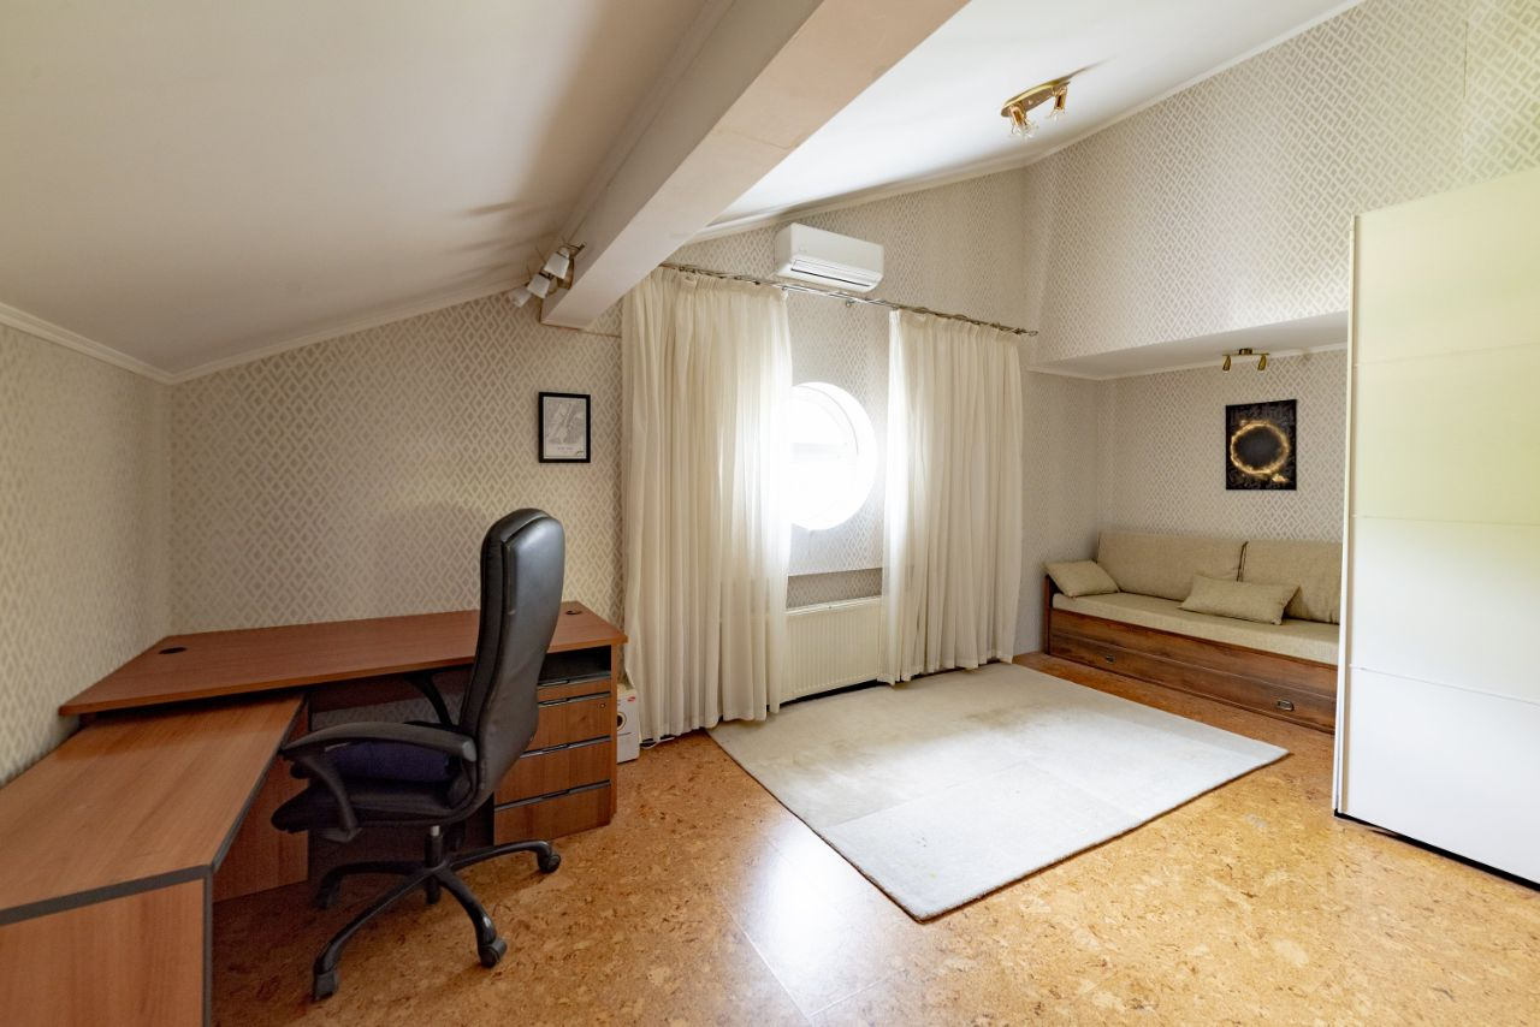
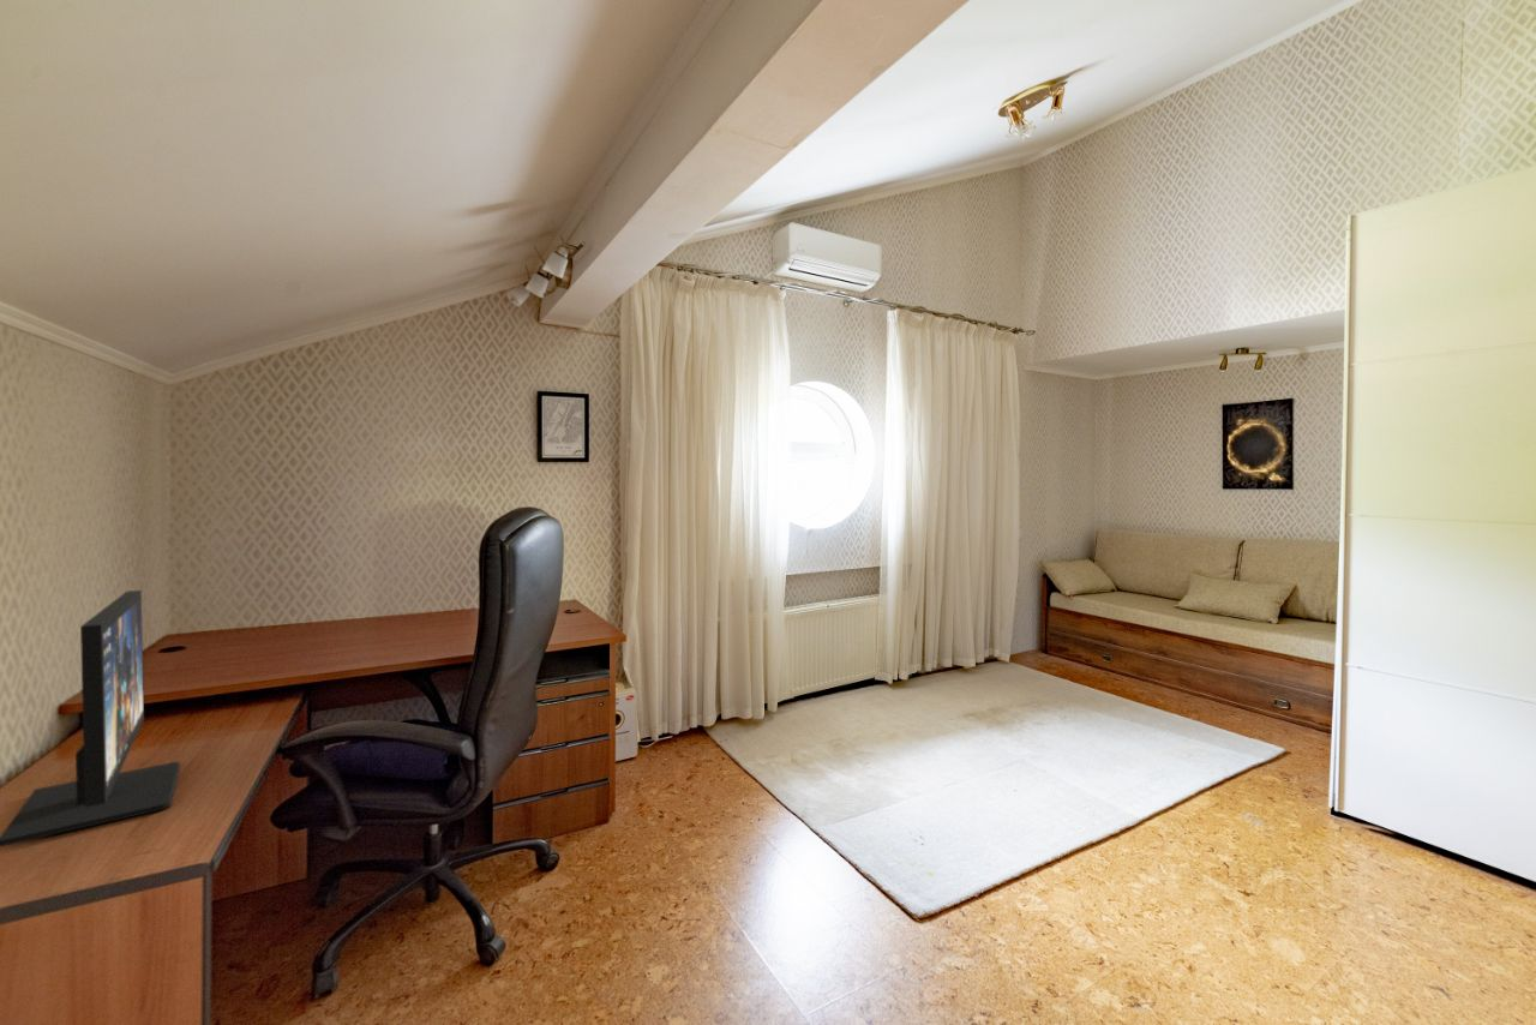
+ computer monitor (98, 703)
